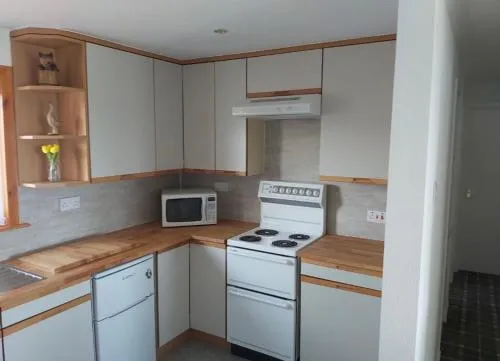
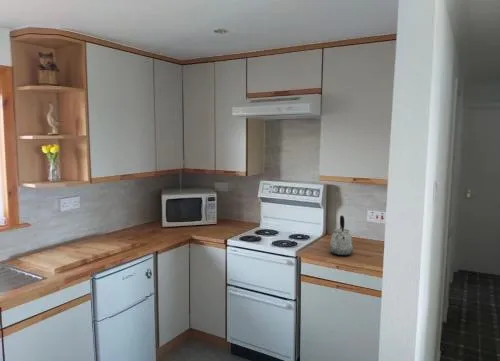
+ kettle (342, 236)
